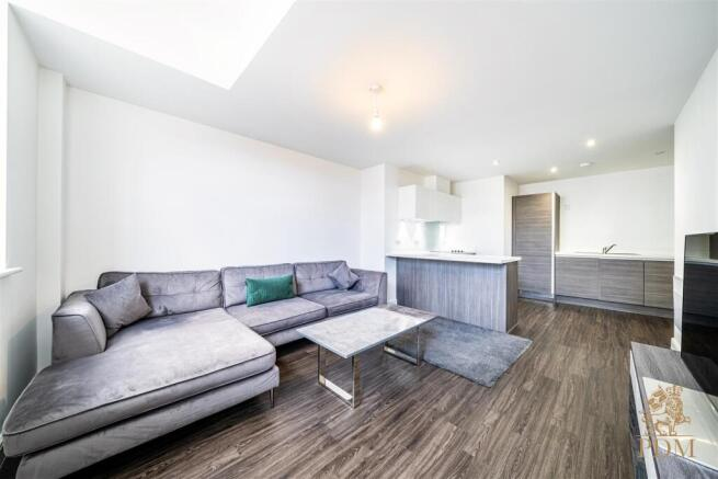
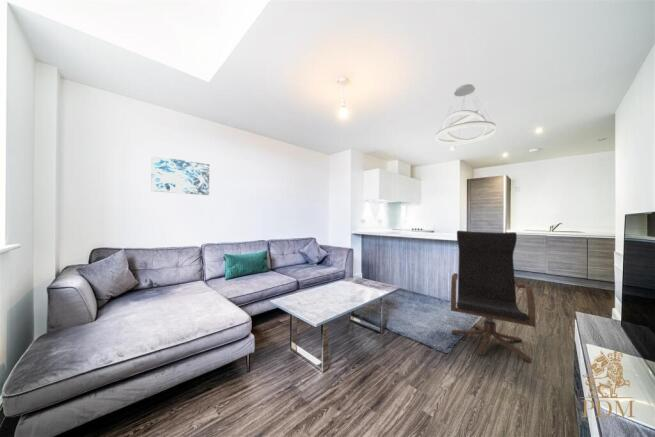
+ pendant light (464, 113)
+ lounge chair (487, 284)
+ wall art (182, 176)
